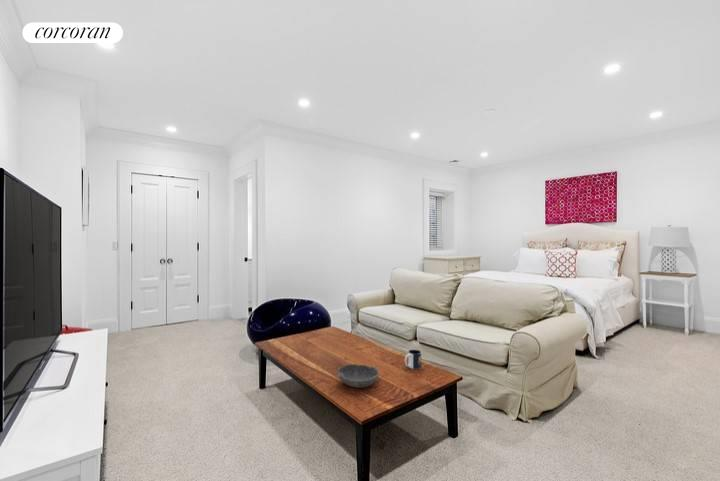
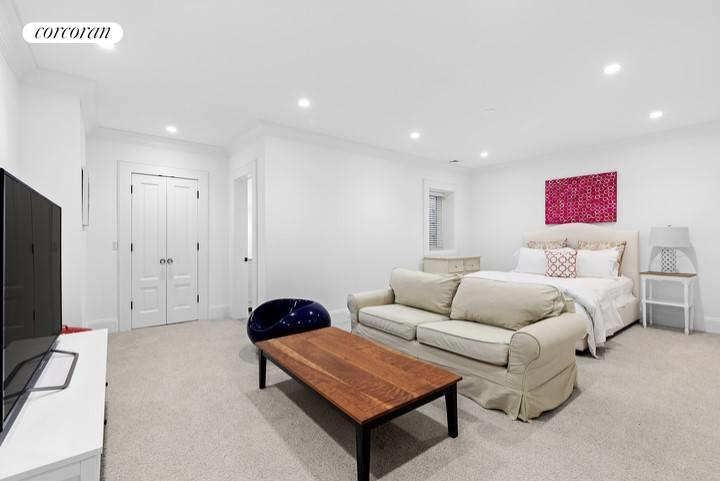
- bowl (357, 375)
- mug (412, 359)
